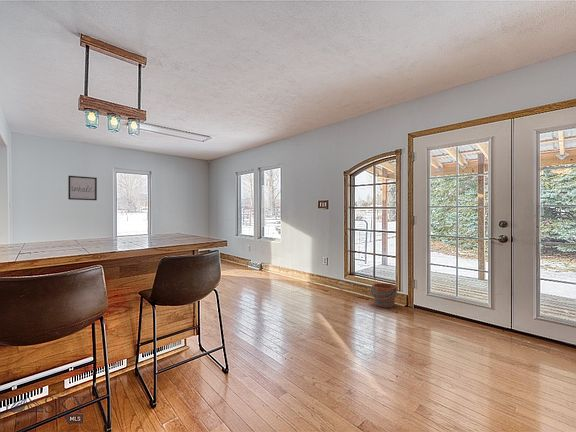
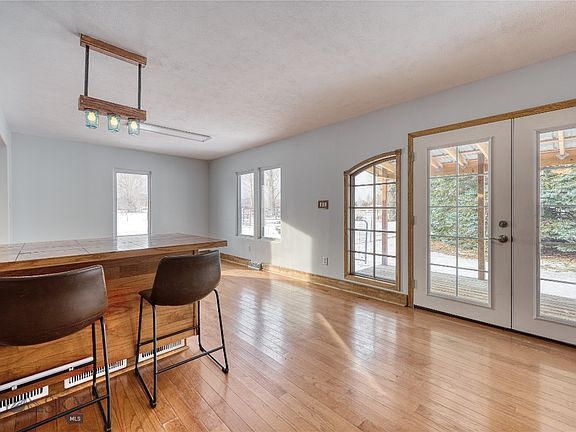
- wall art (82, 188)
- bucket (384, 295)
